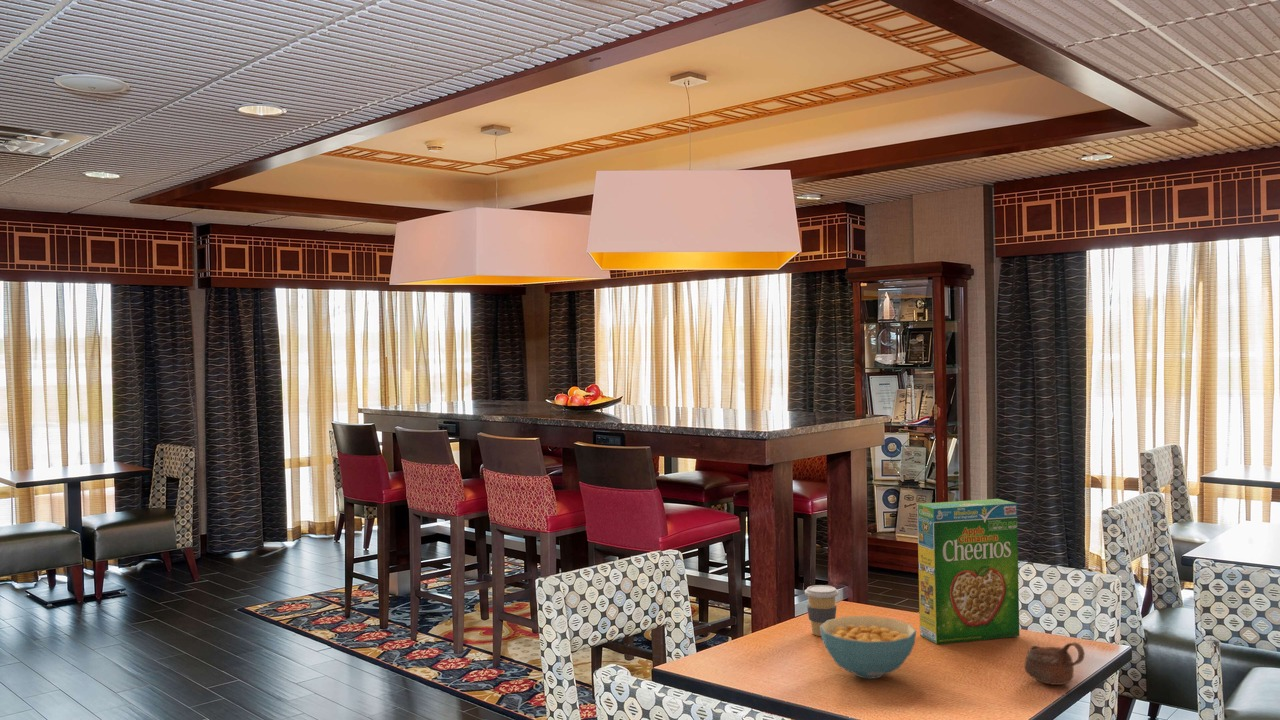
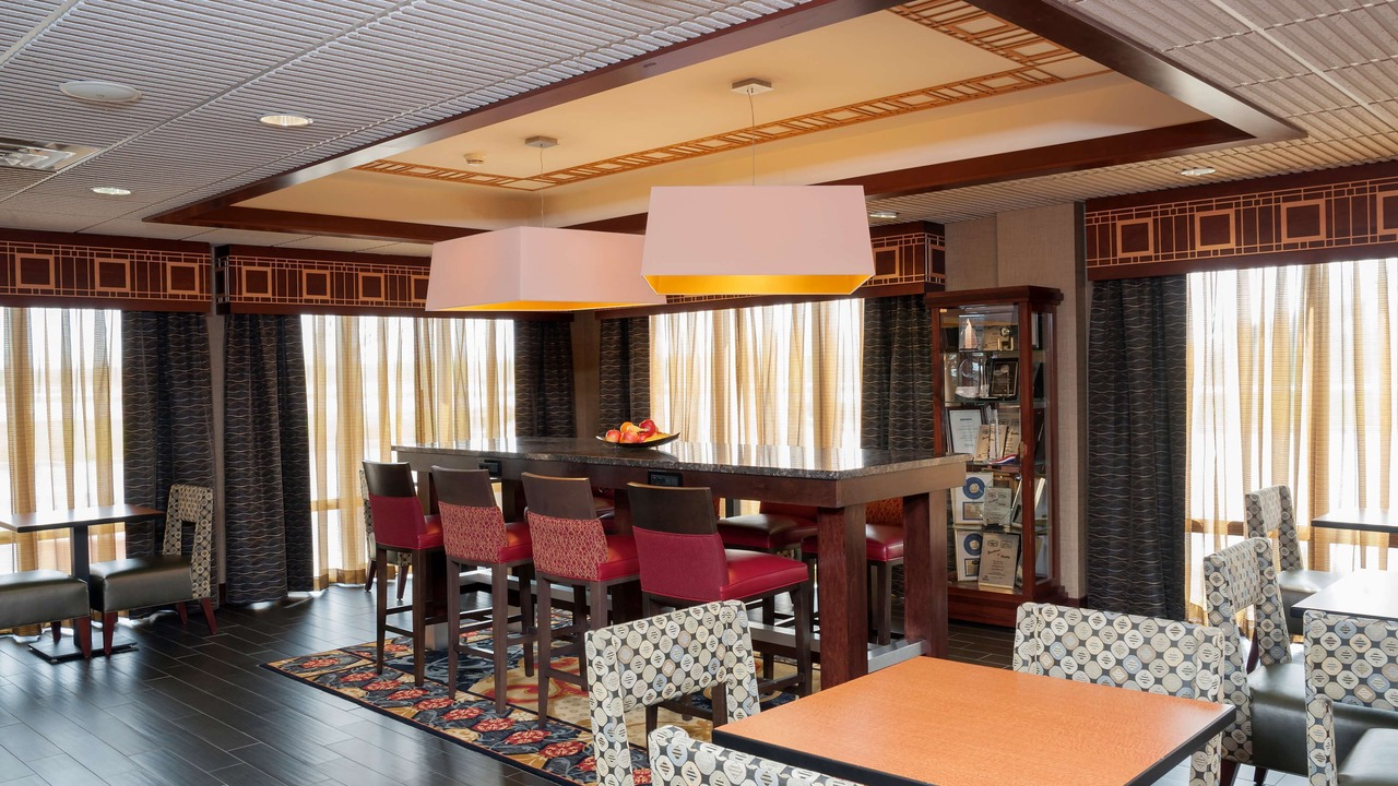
- coffee cup (821, 610)
- cereal box (968, 569)
- cup (1052, 660)
- cereal bowl (867, 651)
